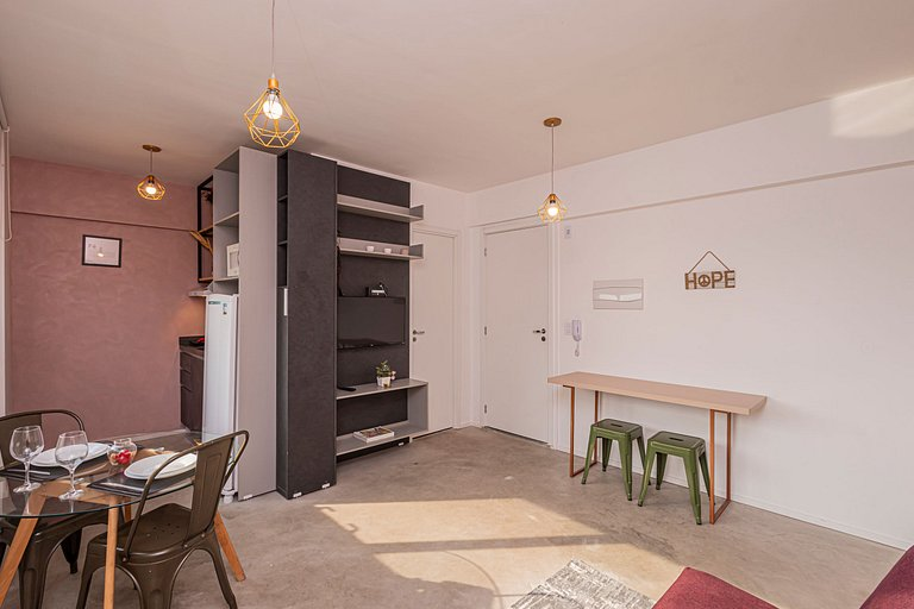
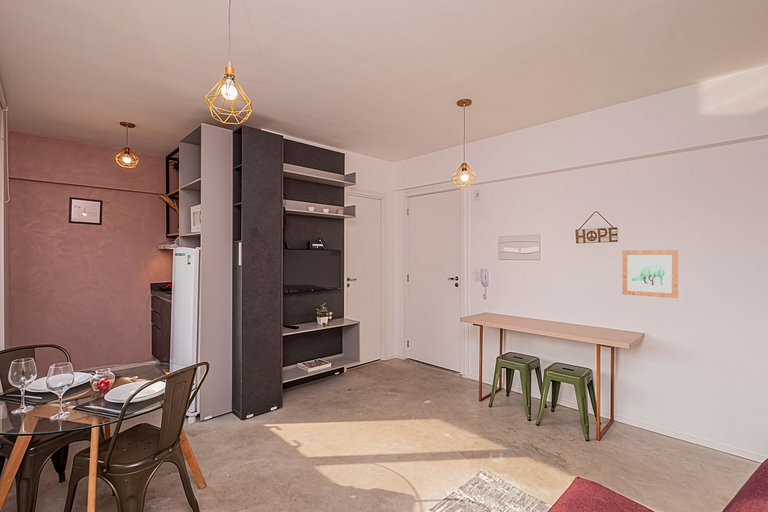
+ wall art (649, 273)
